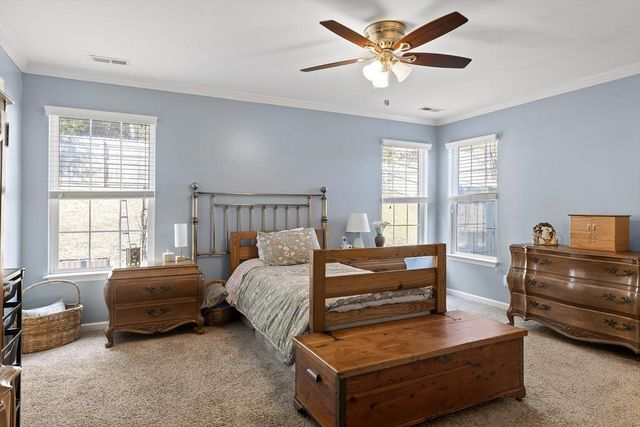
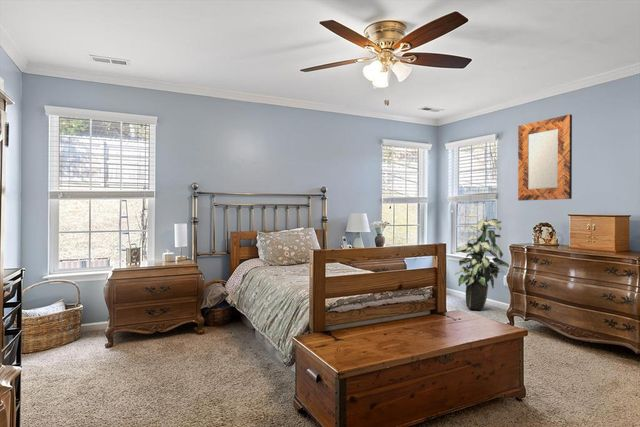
+ home mirror (543, 160)
+ indoor plant (478, 261)
